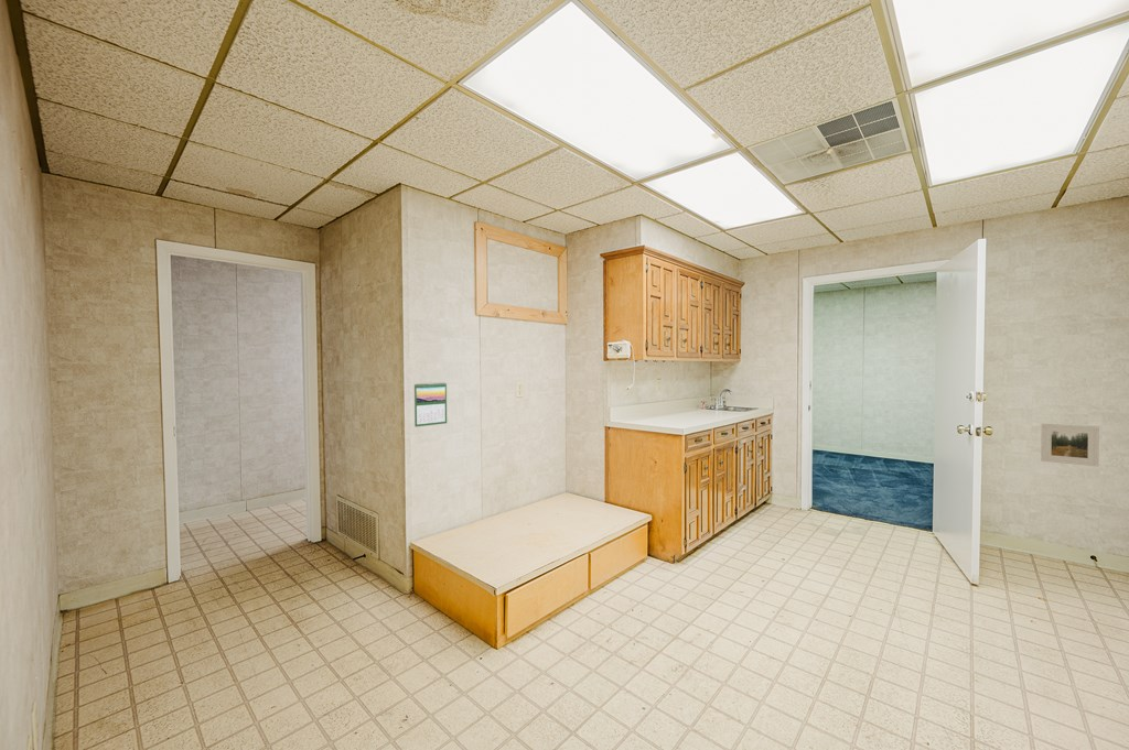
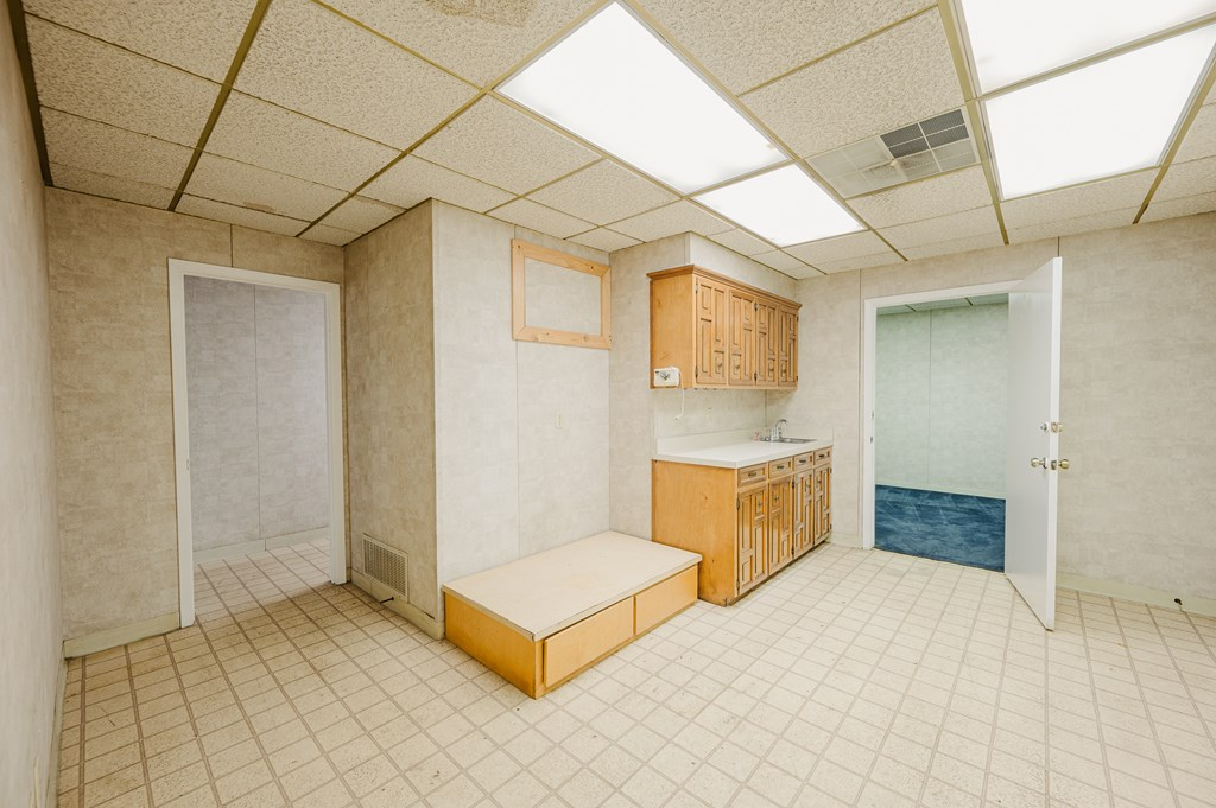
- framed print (1068, 444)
- calendar (430, 403)
